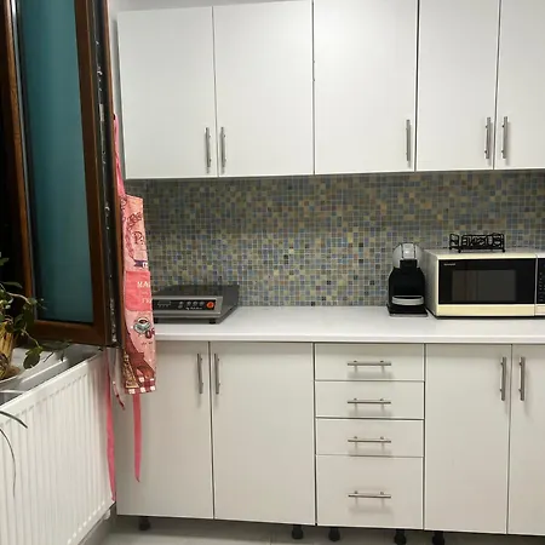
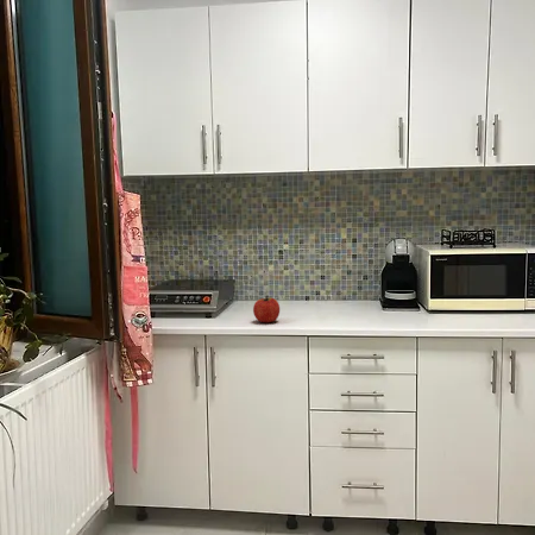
+ apple (266, 308)
